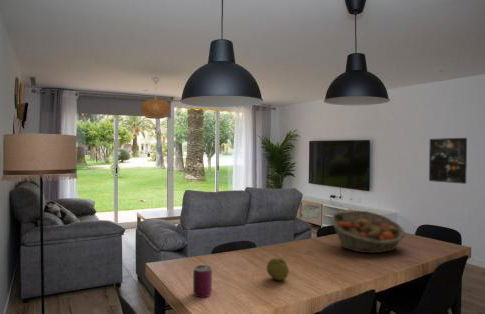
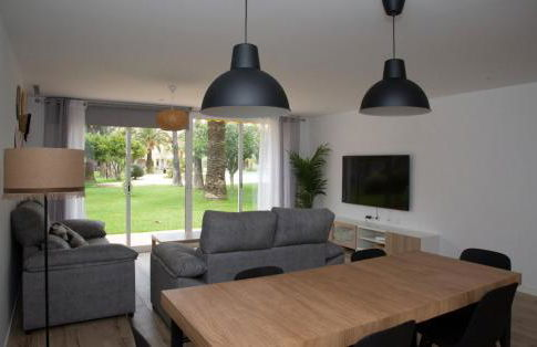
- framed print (447, 160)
- can (202, 281)
- fruit (277, 268)
- fruit basket (366, 230)
